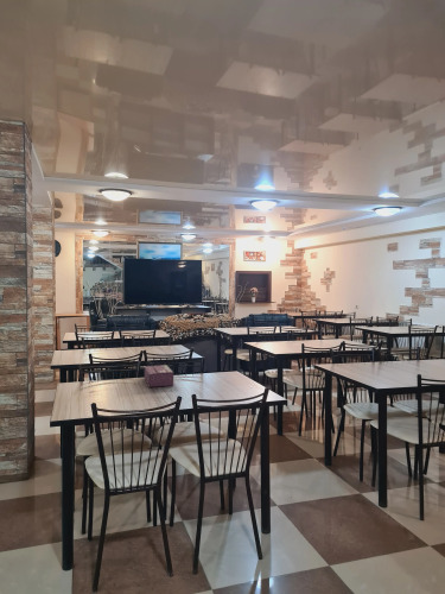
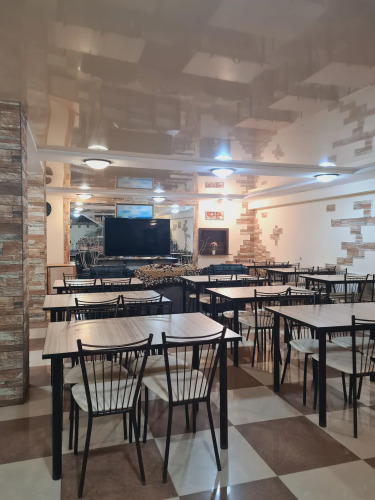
- tissue box (158, 374)
